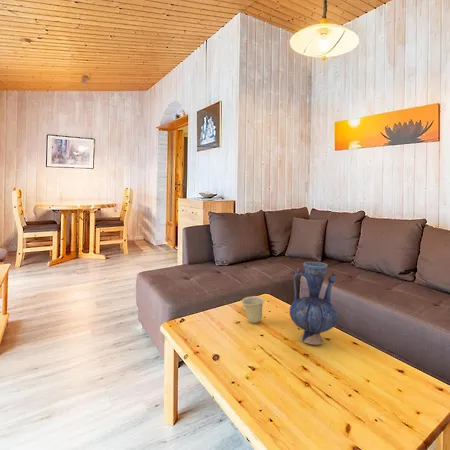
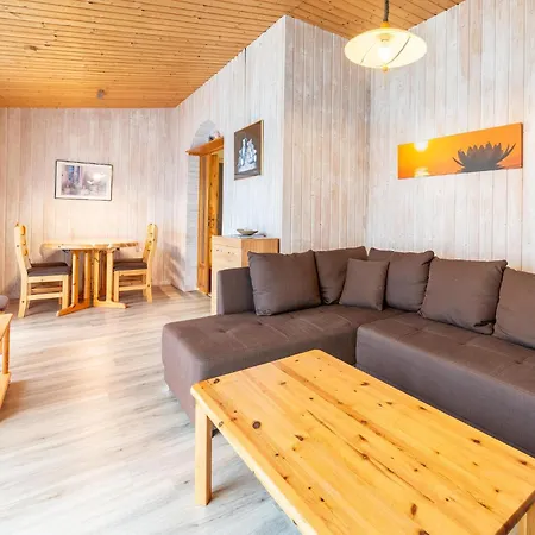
- cup (252, 310)
- vase (313, 302)
